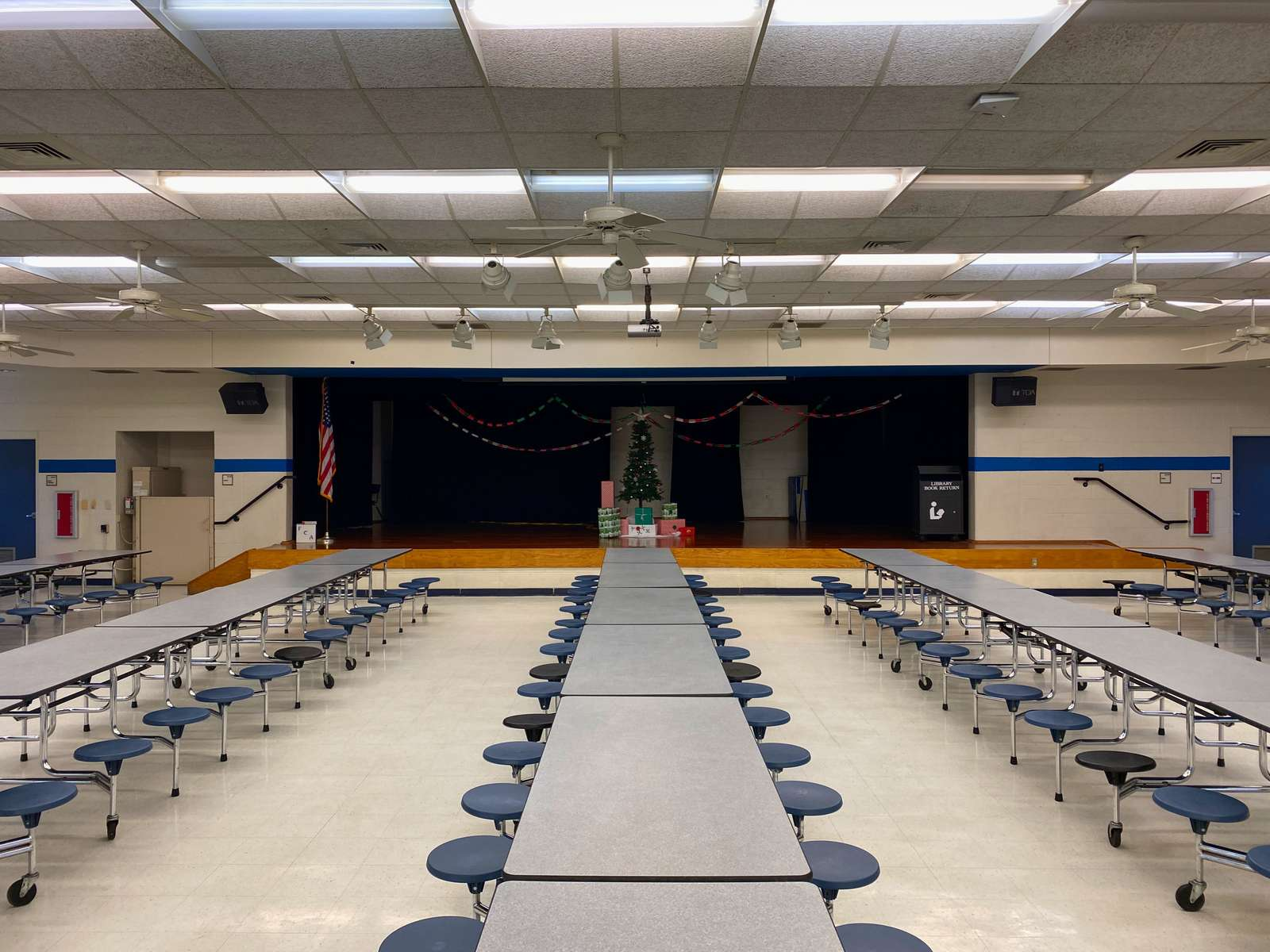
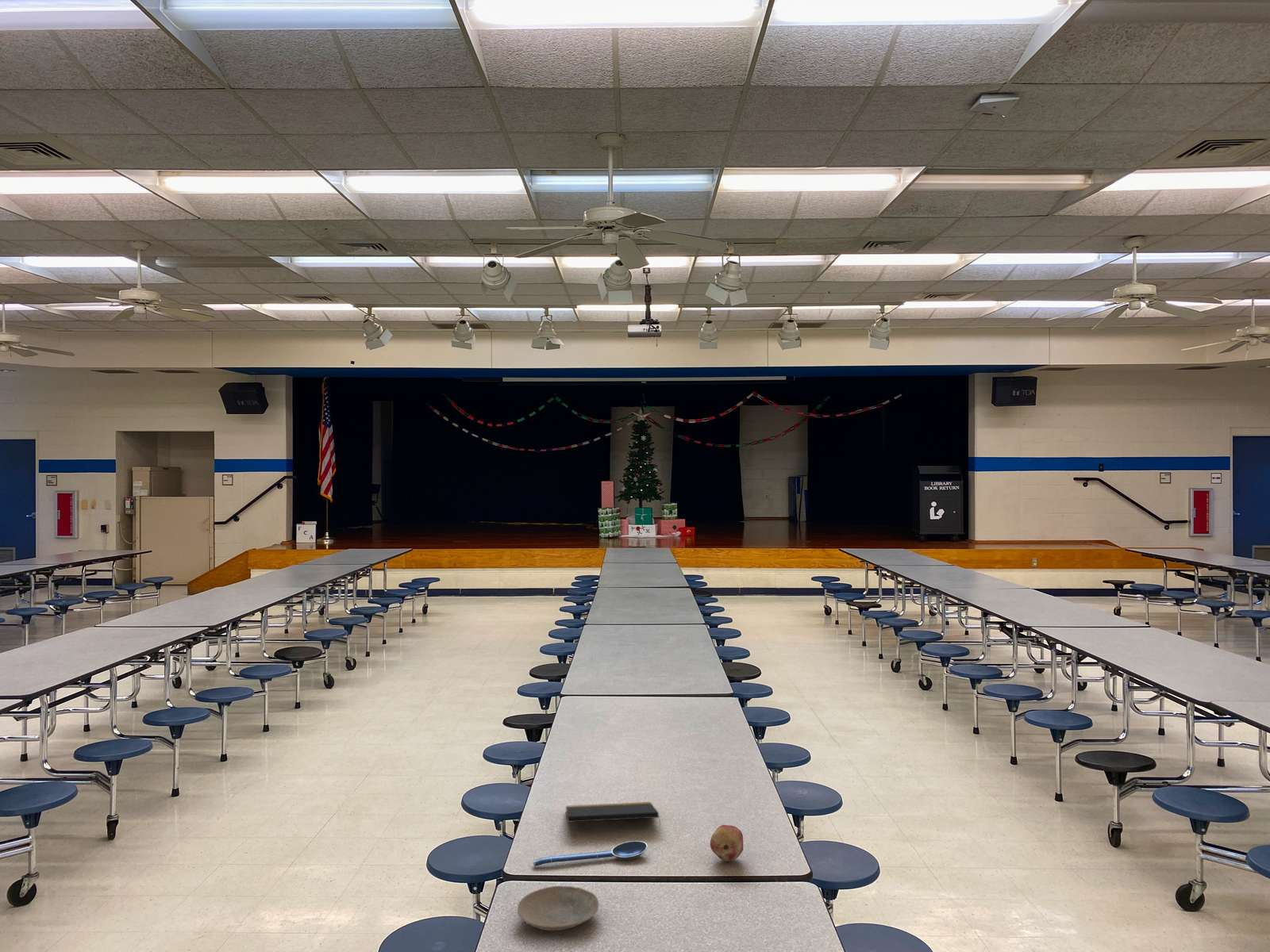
+ plate (558, 912)
+ fruit (727, 843)
+ notepad (610, 812)
+ spoon (591, 853)
